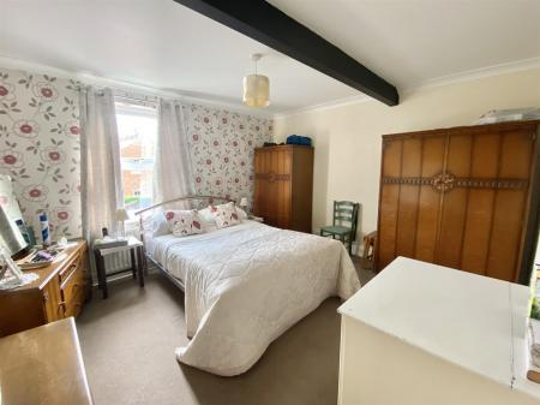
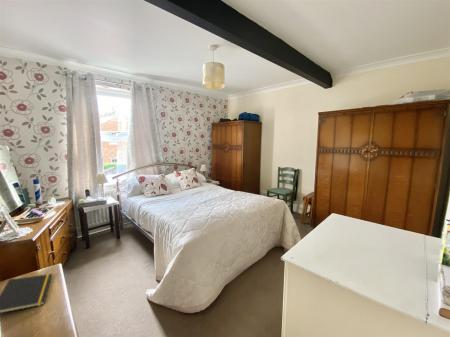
+ notepad (25, 291)
